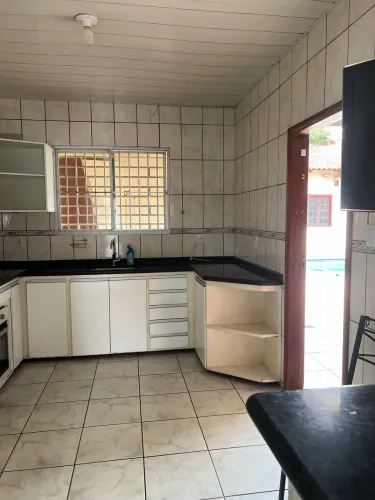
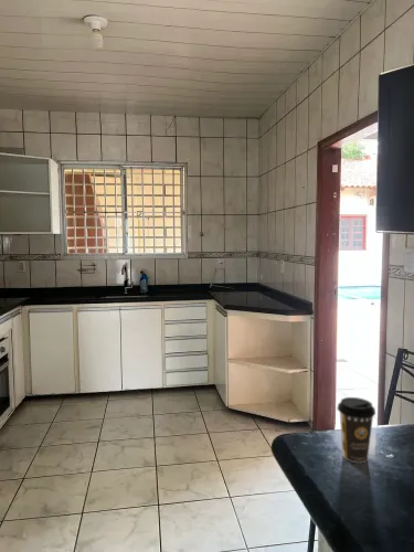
+ coffee cup (355, 429)
